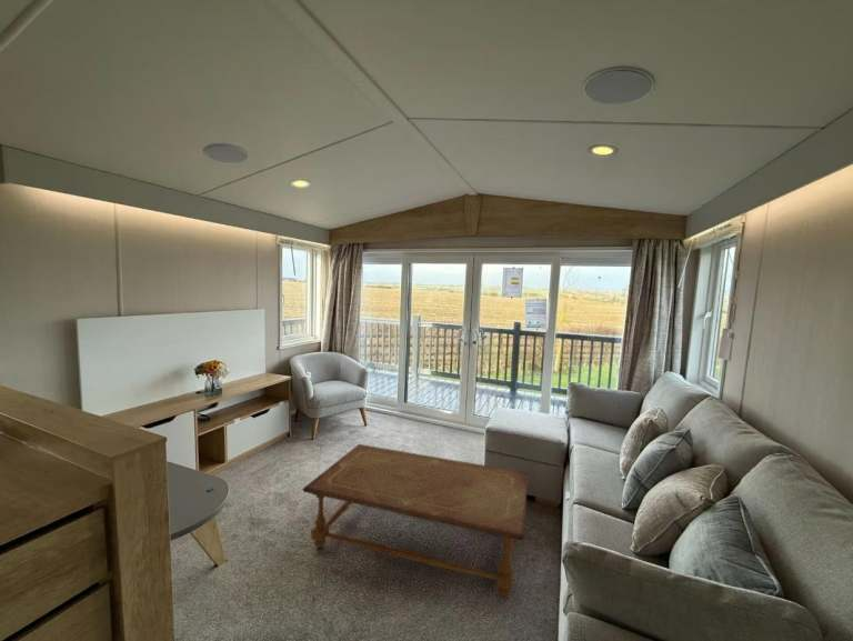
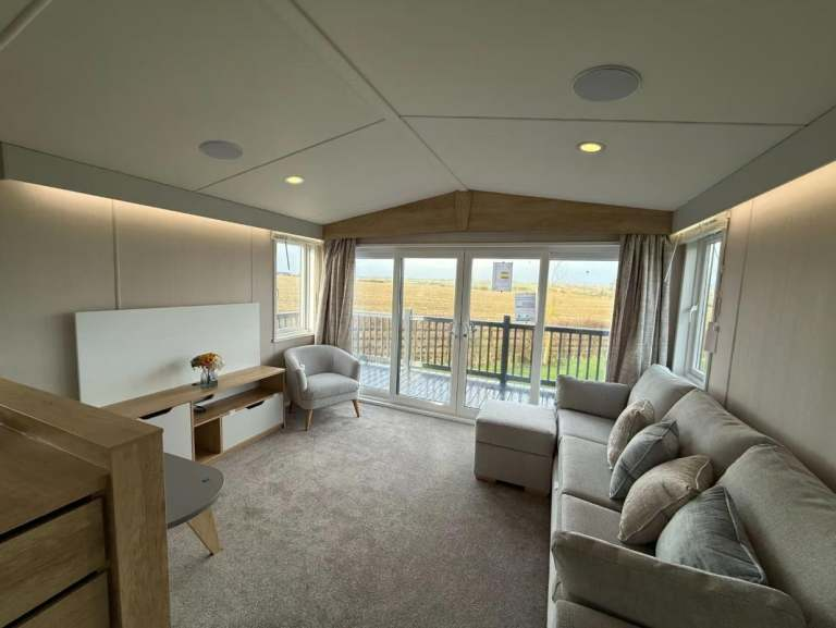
- coffee table (421, 508)
